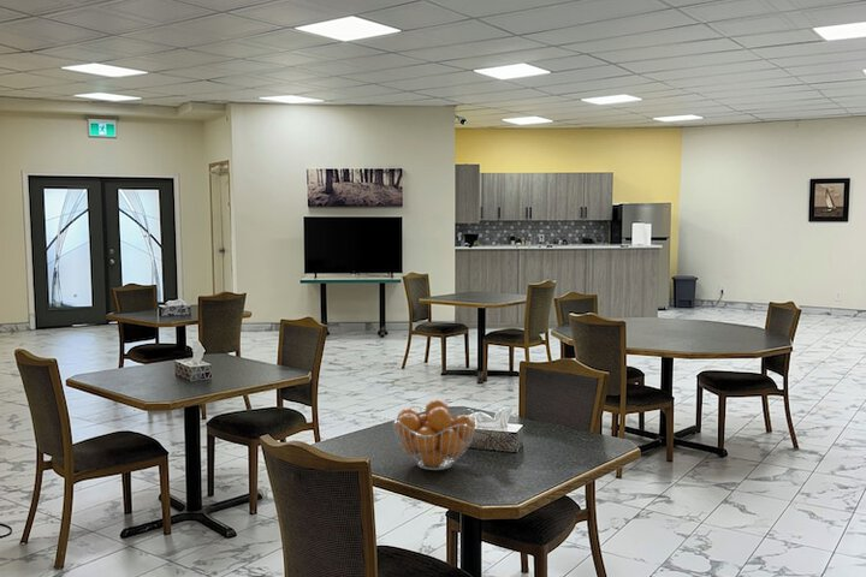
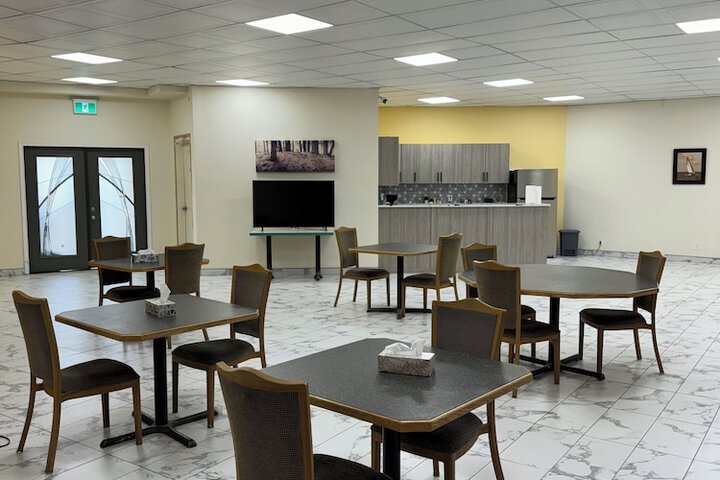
- fruit basket (434, 433)
